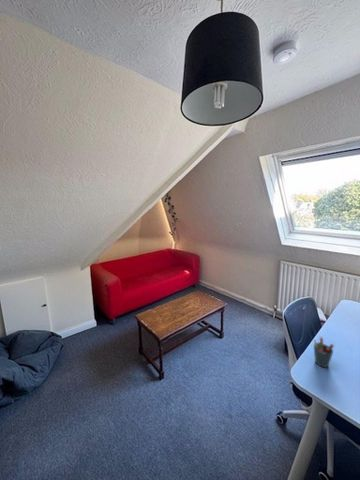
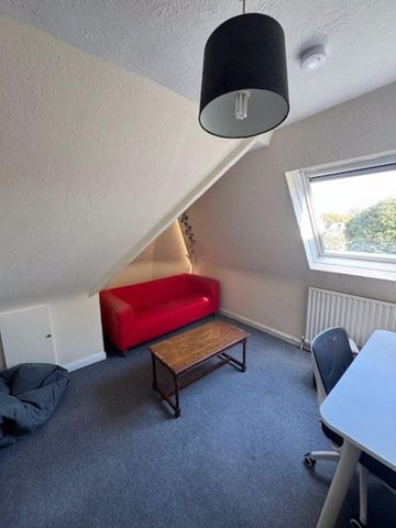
- pen holder (322, 351)
